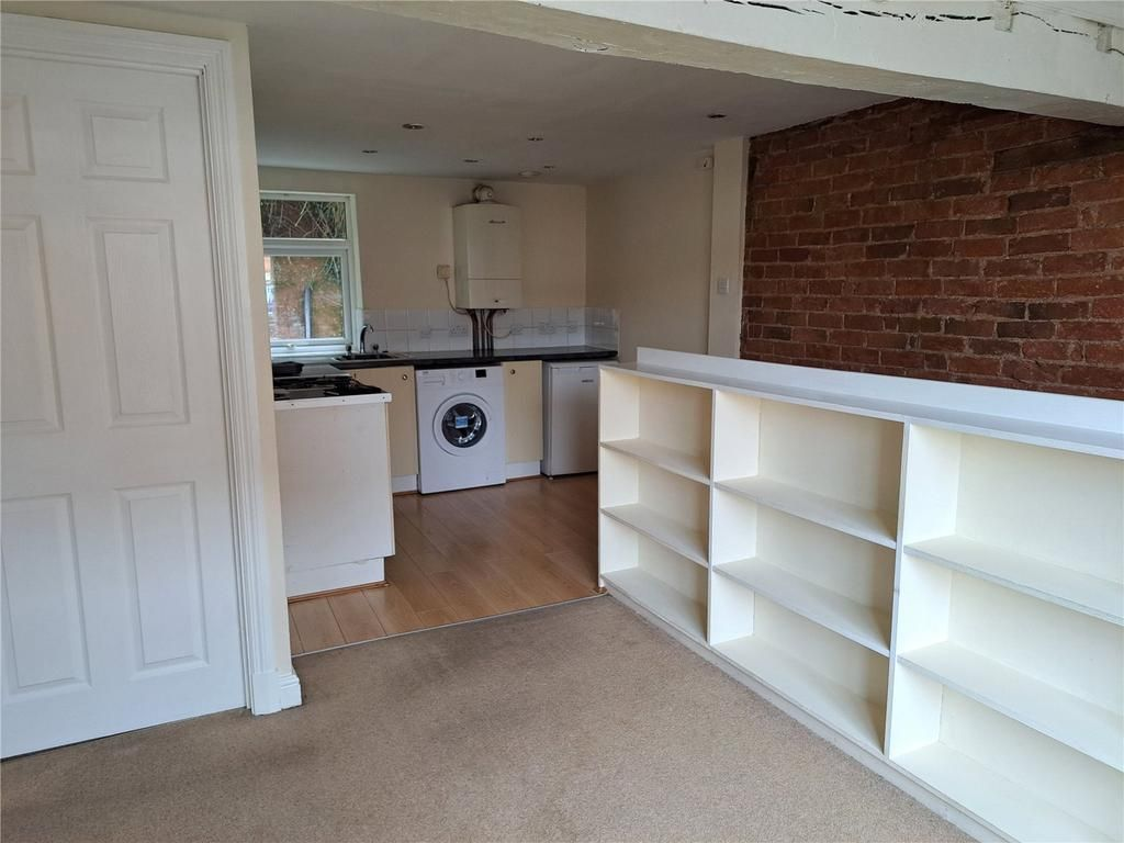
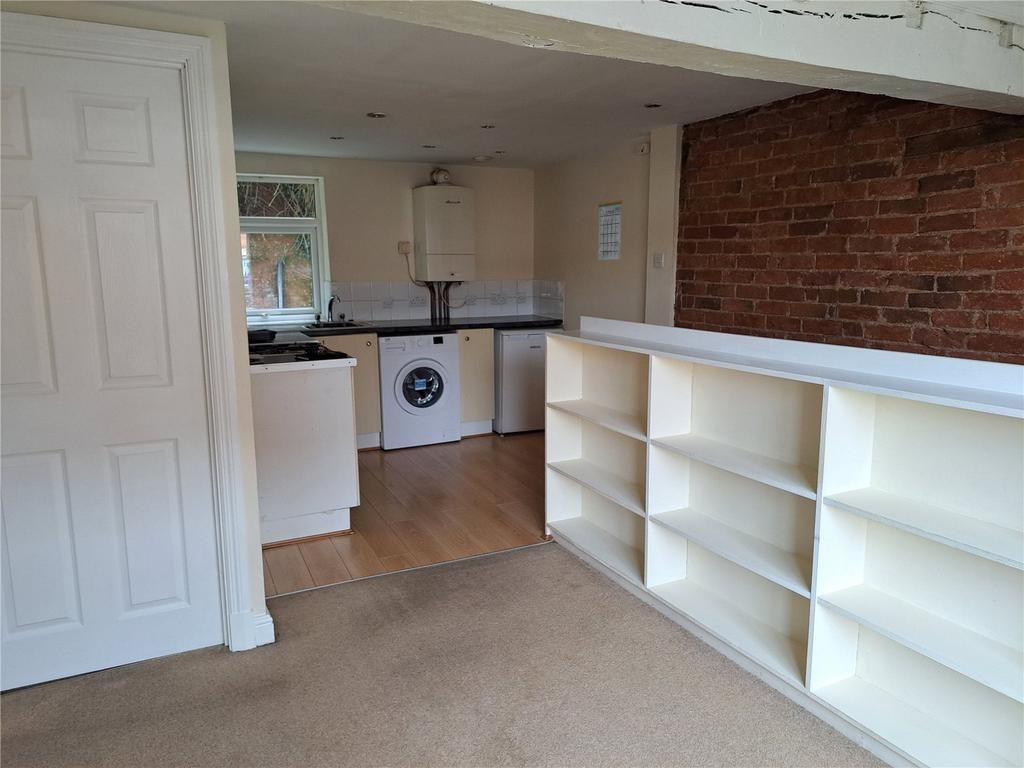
+ calendar (609, 224)
